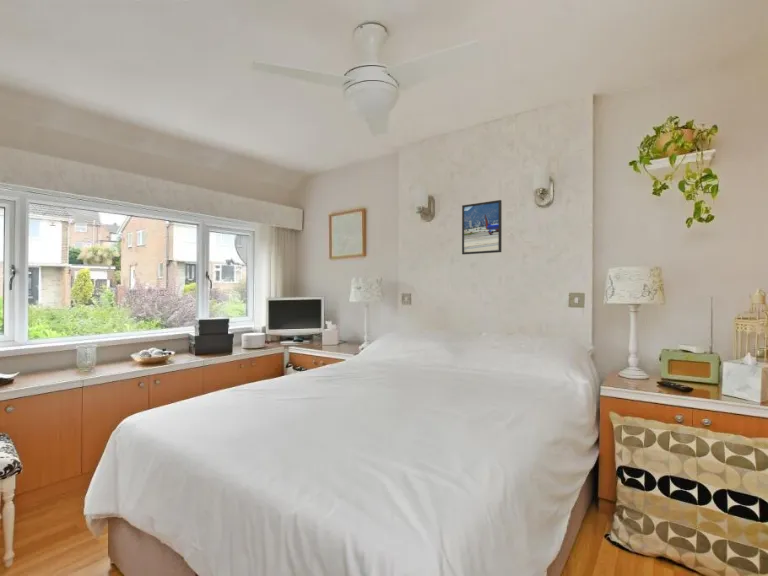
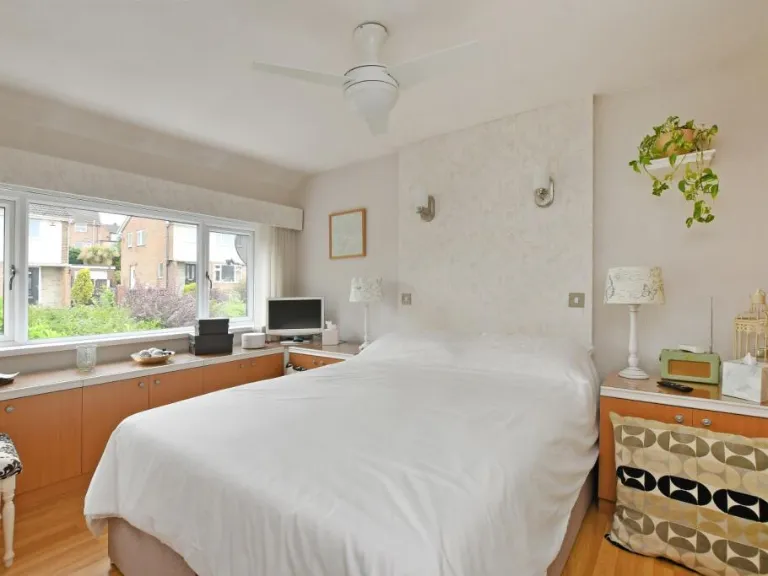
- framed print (481, 228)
